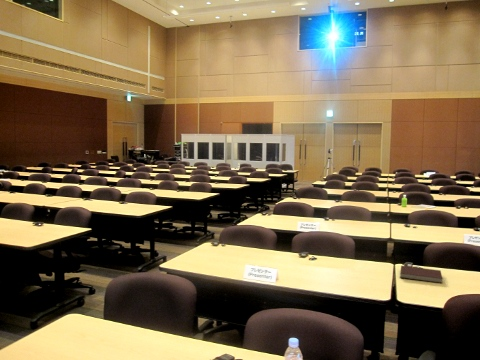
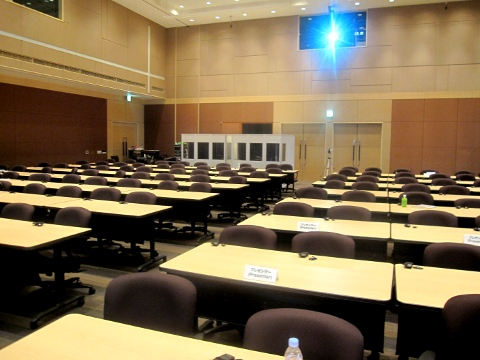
- notebook (420, 273)
